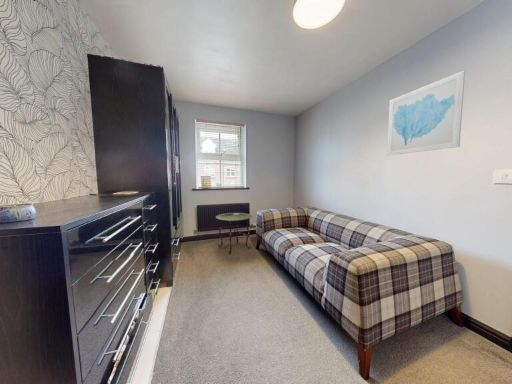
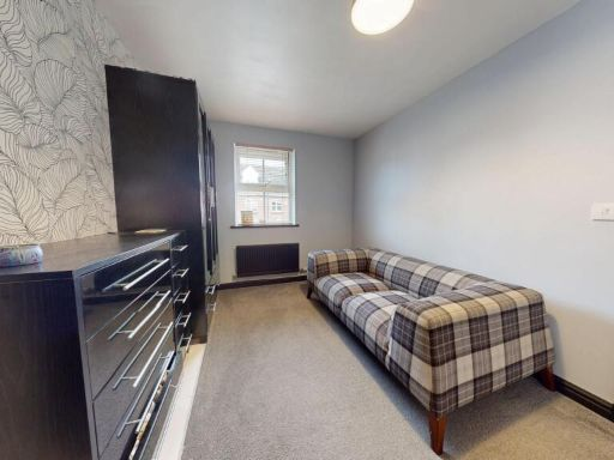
- wall art (419, 120)
- side table (234, 231)
